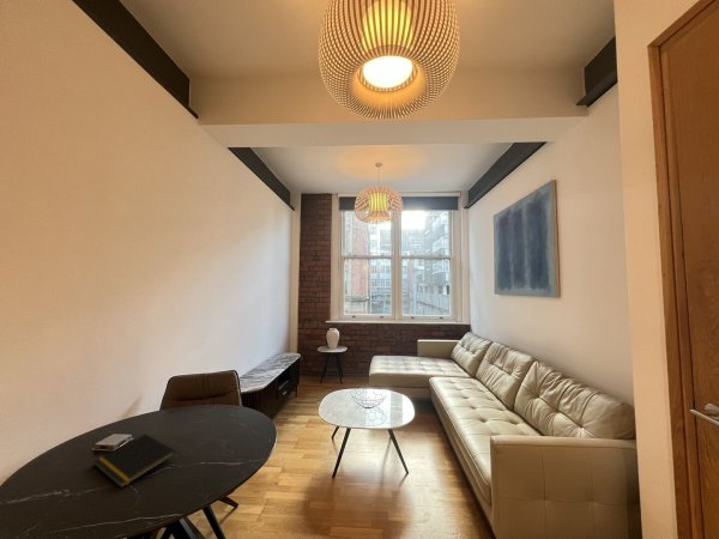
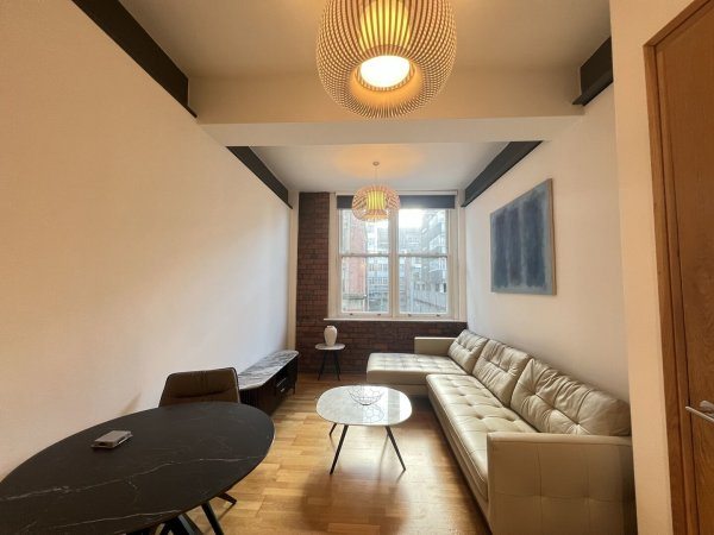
- notepad (134, 458)
